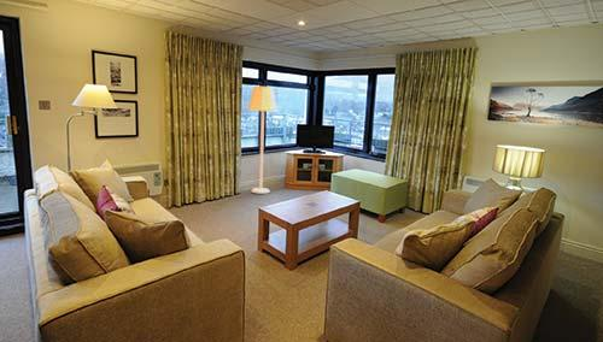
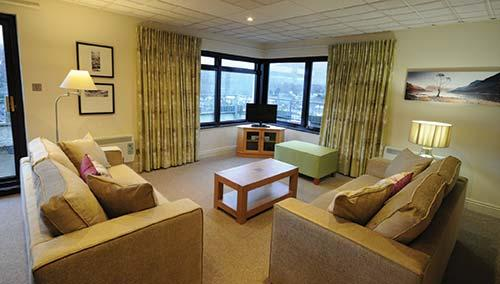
- lamp (262, 140)
